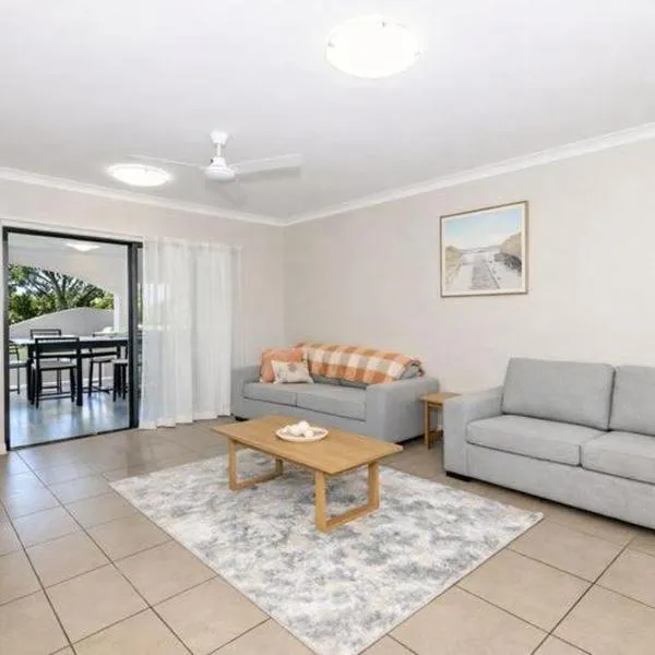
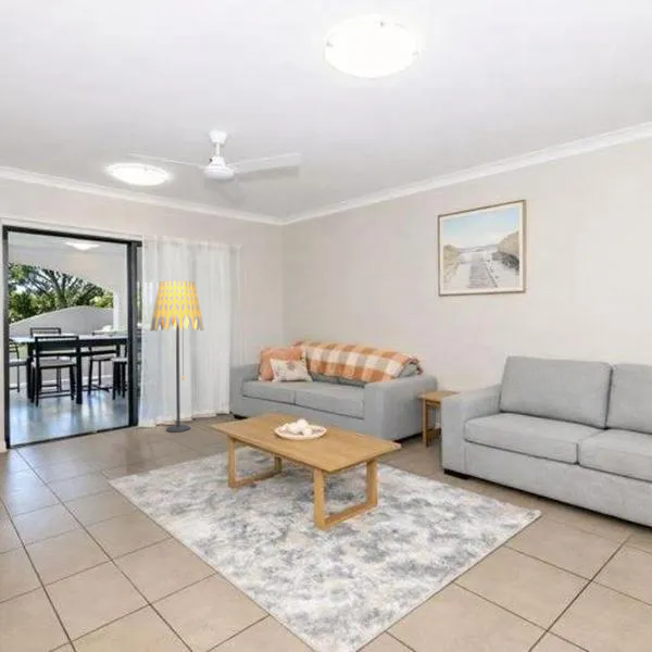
+ floor lamp (177, 355)
